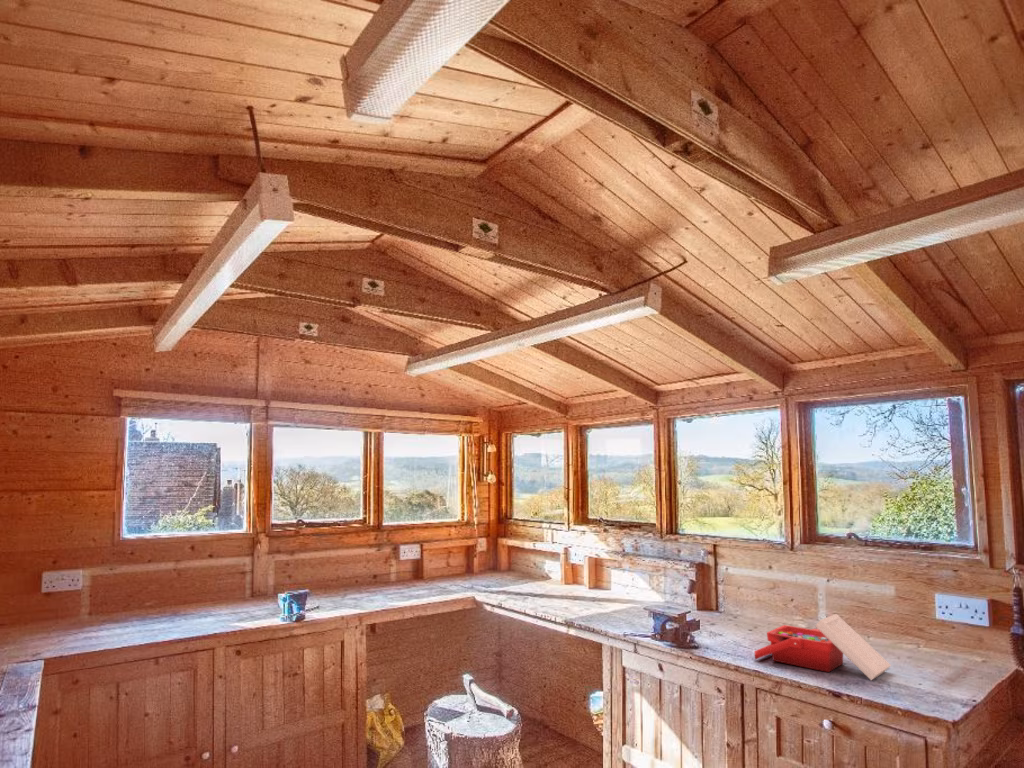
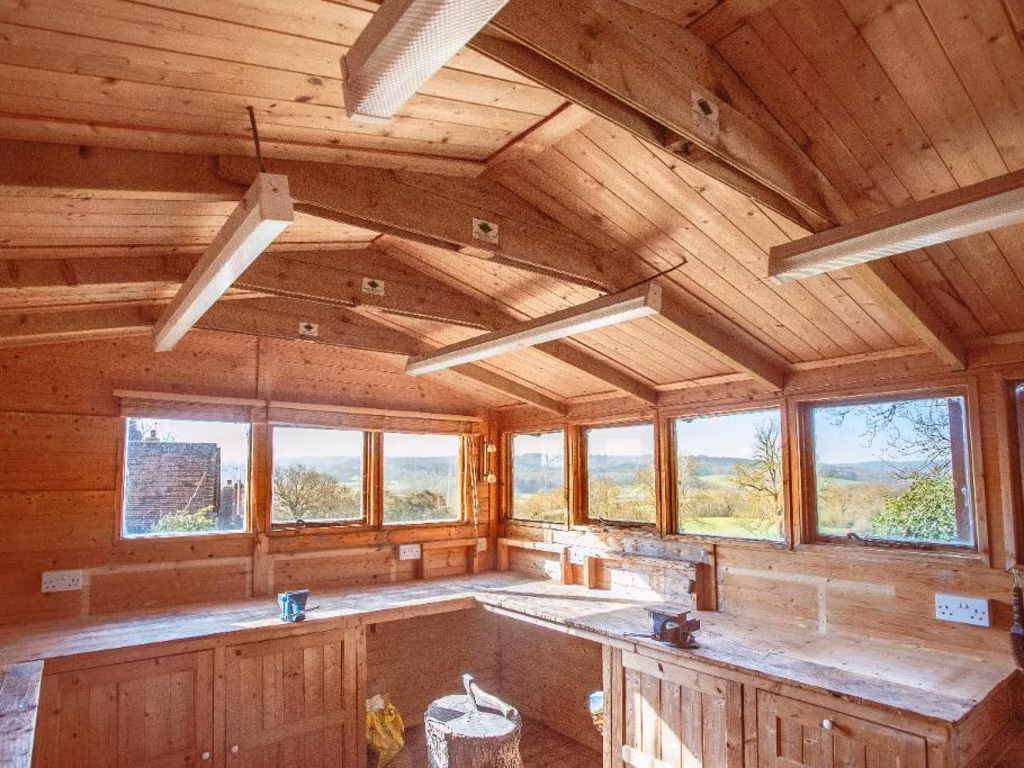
- toolbox (817, 640)
